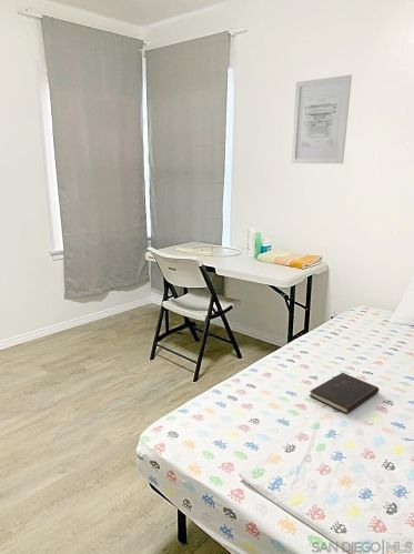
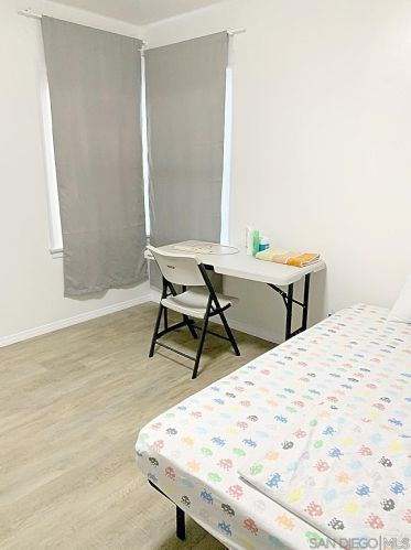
- wall art (319, 122)
- hardcover book (344, 391)
